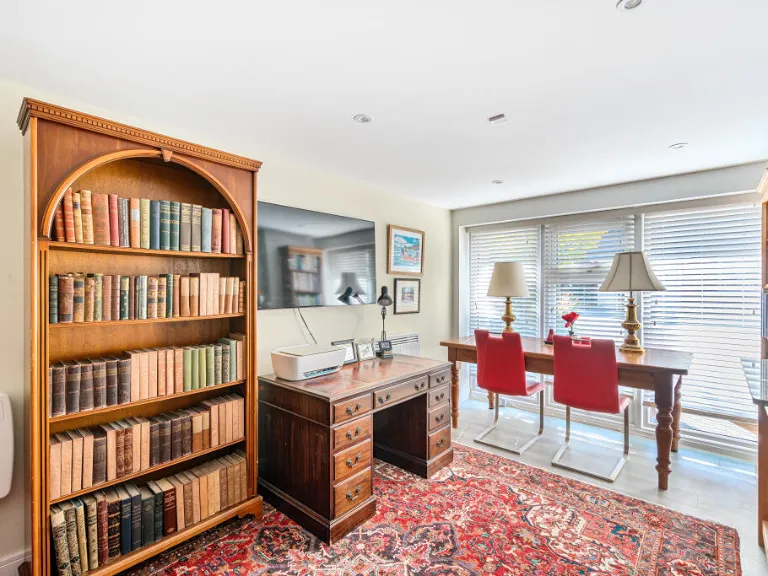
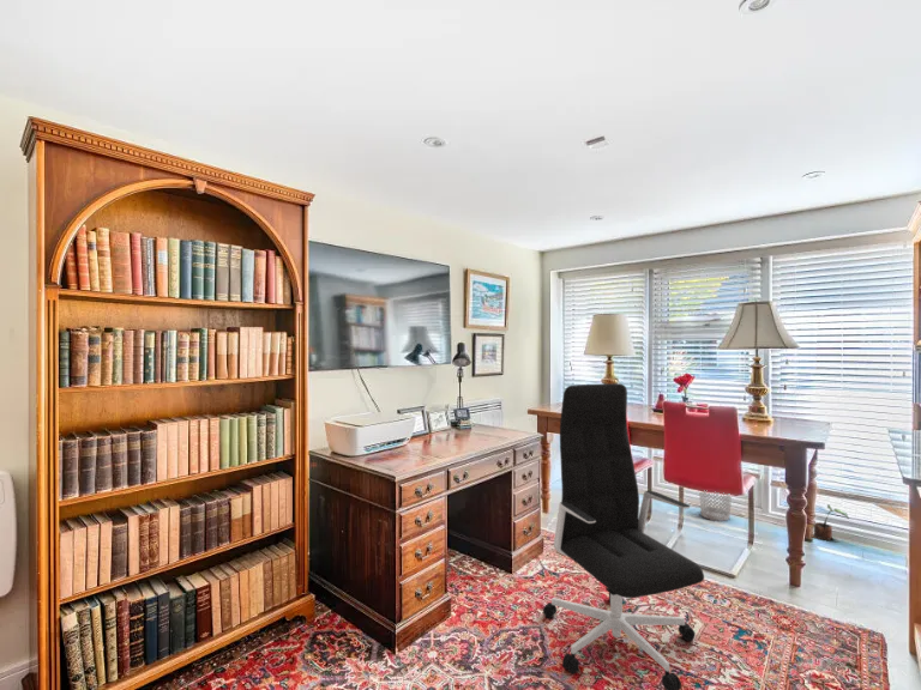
+ office chair (619, 514)
+ wastebasket (715, 497)
+ potted plant (826, 519)
